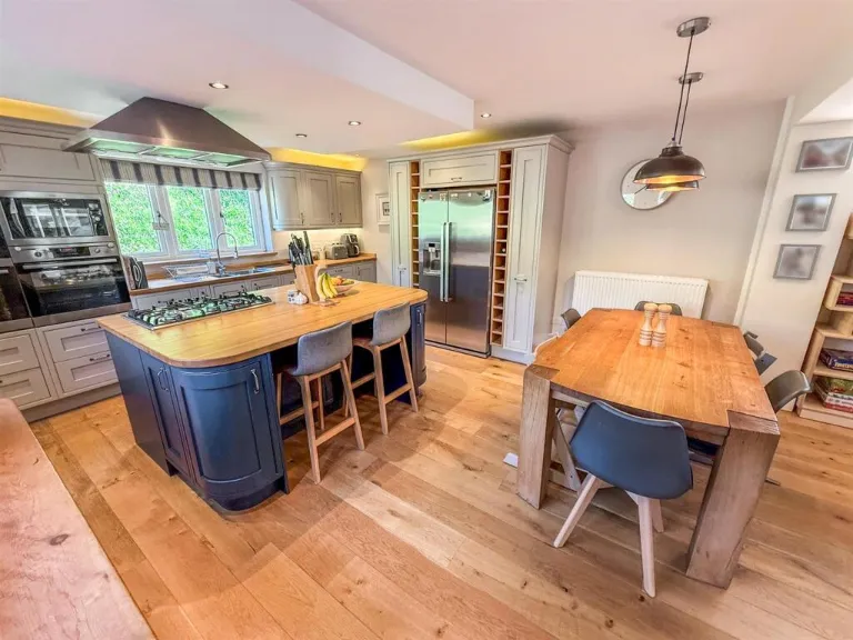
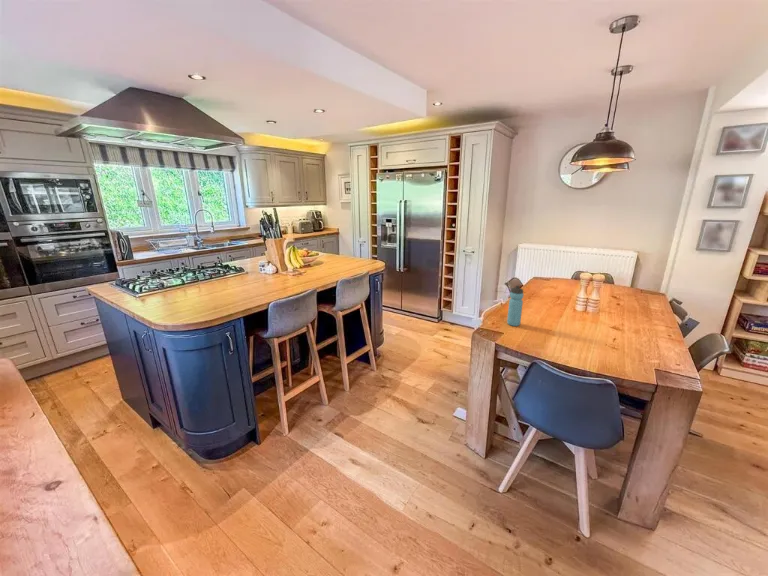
+ water bottle (515, 305)
